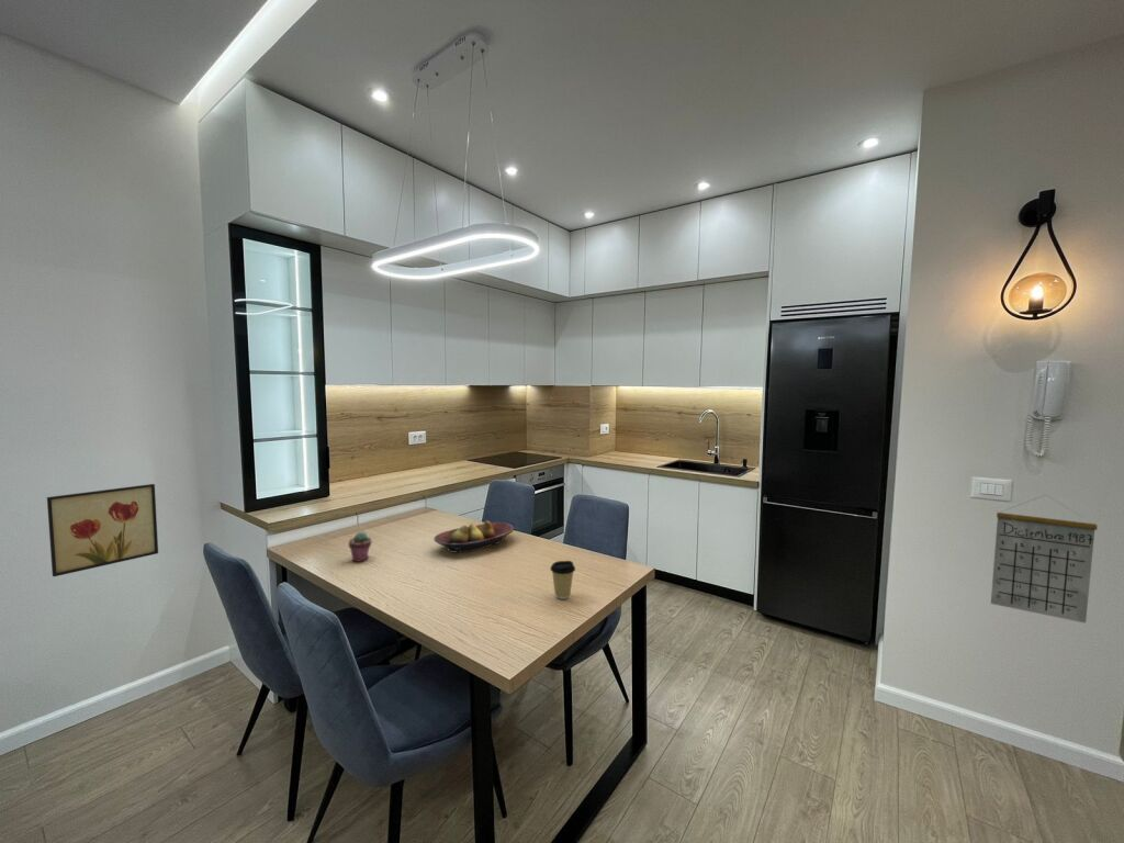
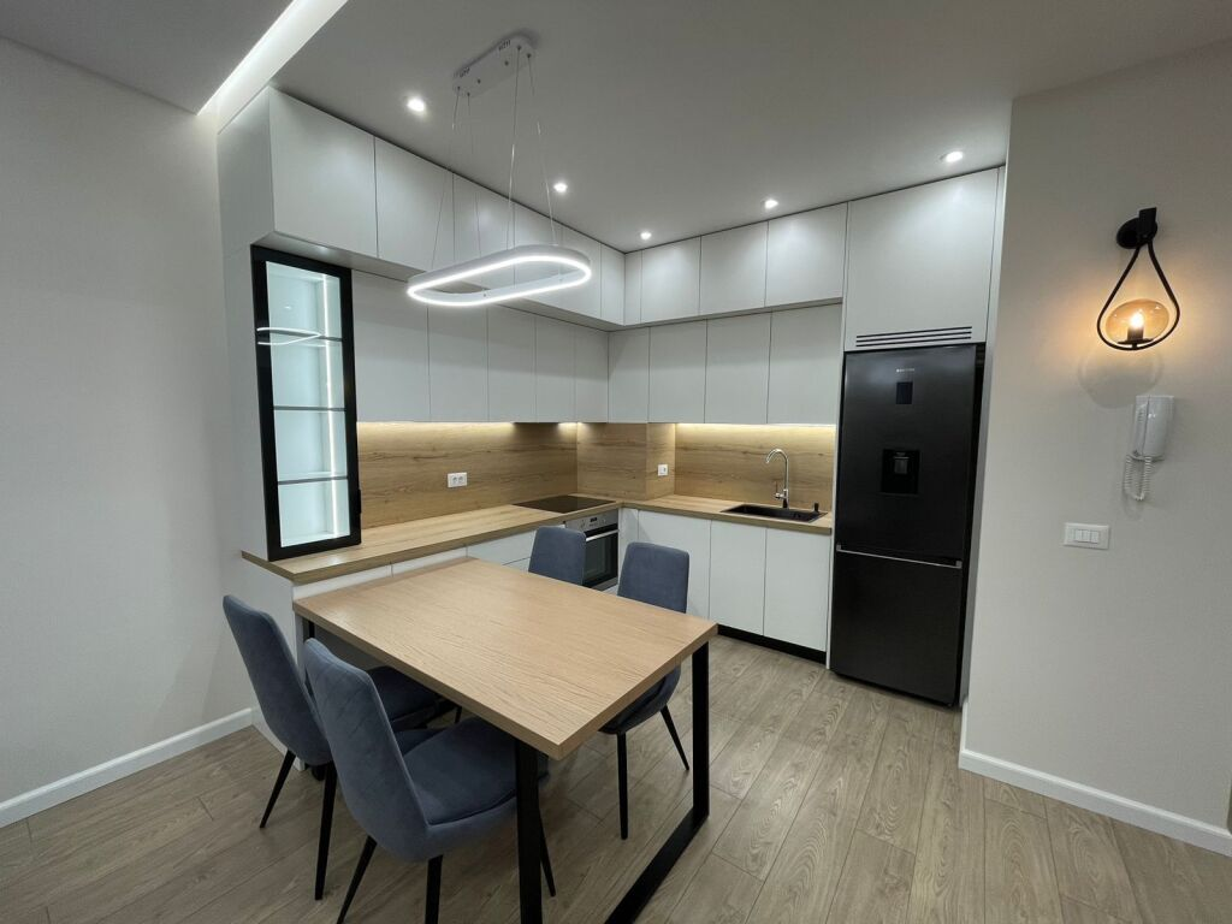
- coffee cup (562, 580)
- potted succulent (360, 546)
- calendar (1041, 554)
- wall art (105, 527)
- fruit bowl (475, 533)
